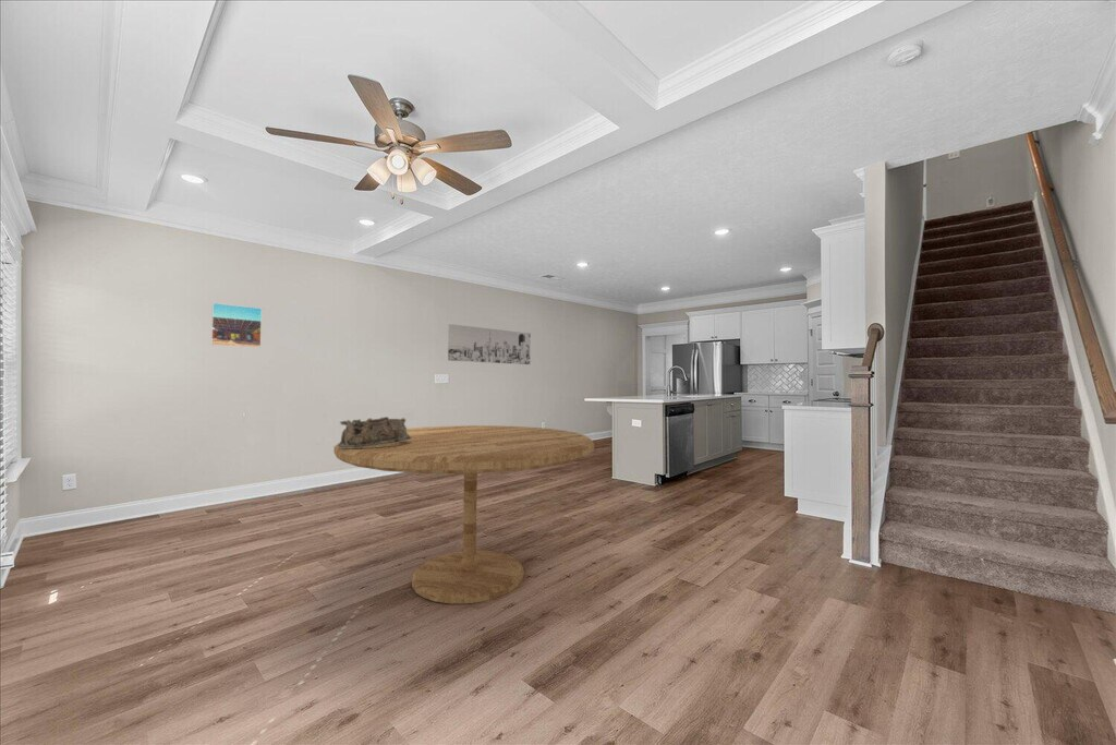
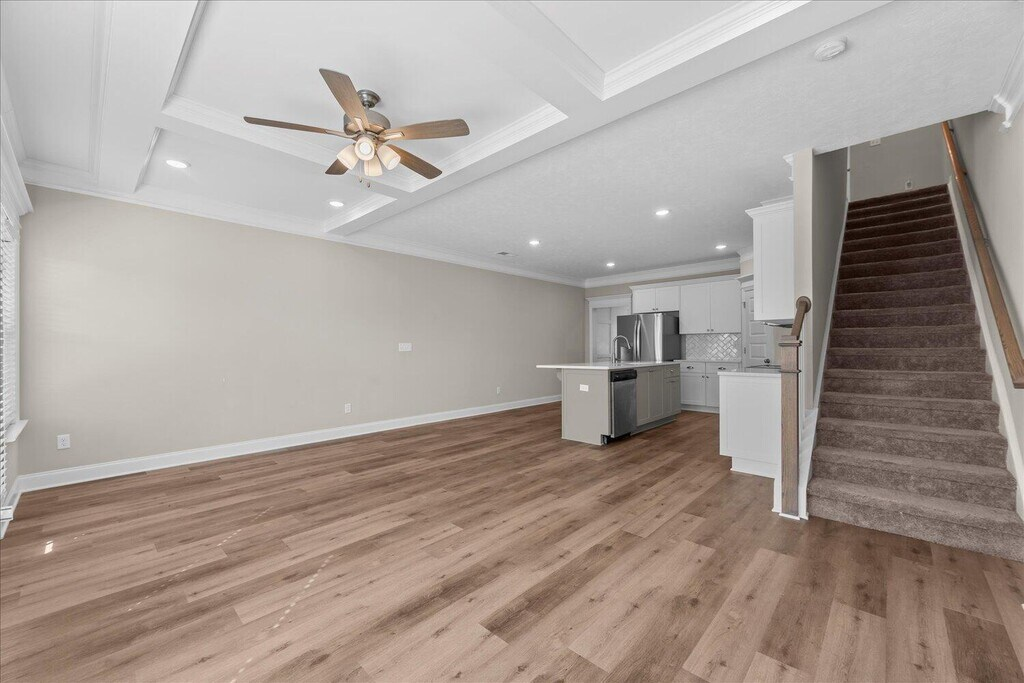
- dining table (470, 506)
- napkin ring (374, 431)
- wall art (492, 346)
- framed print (236, 325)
